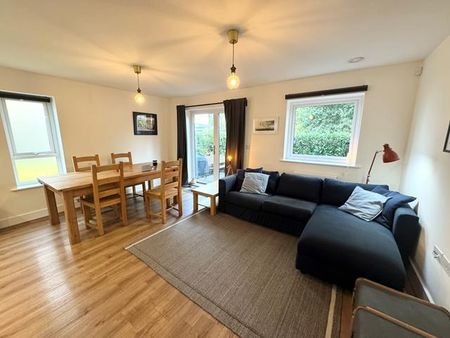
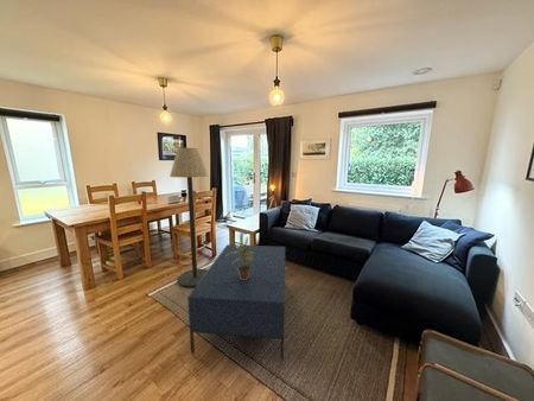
+ floor lamp (191, 216)
+ coffee table (248, 288)
+ potted plant (242, 255)
